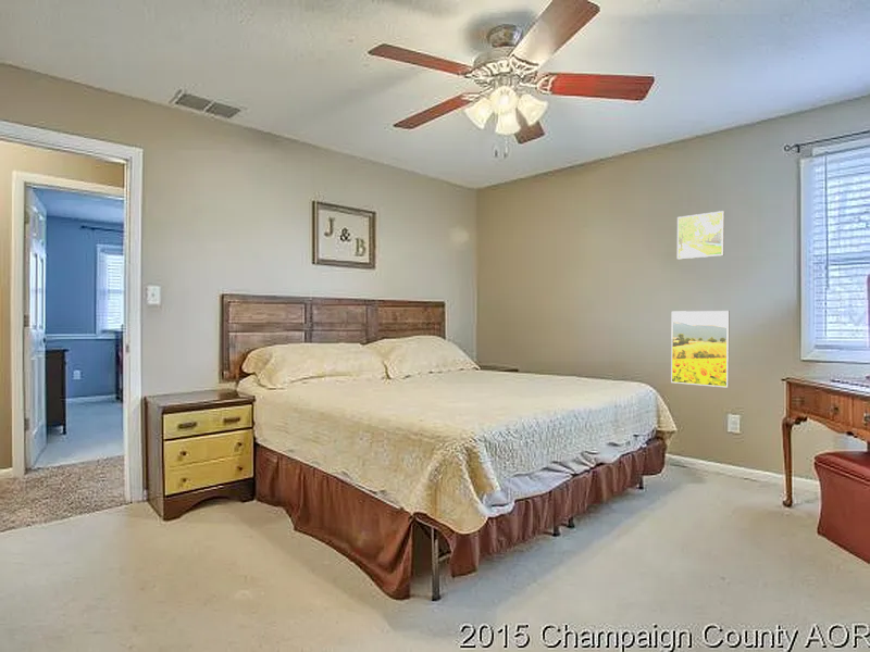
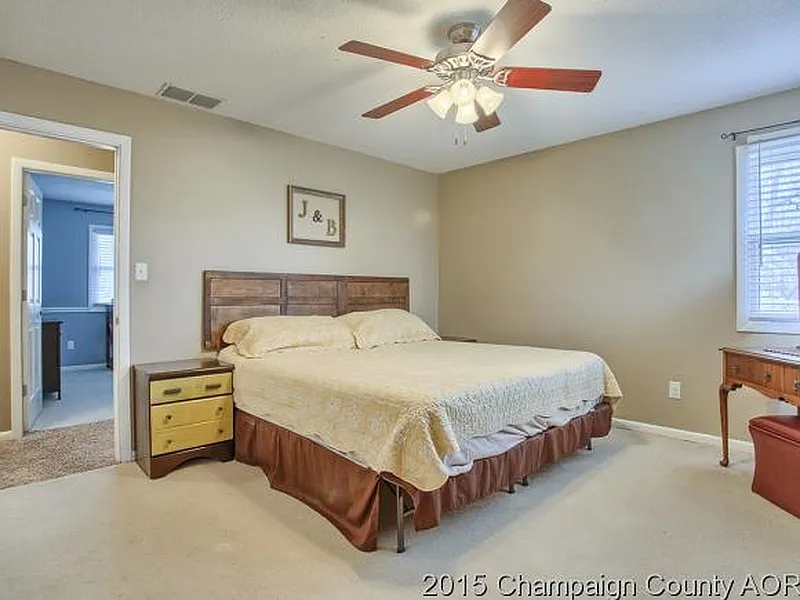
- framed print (699, 236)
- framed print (699, 348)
